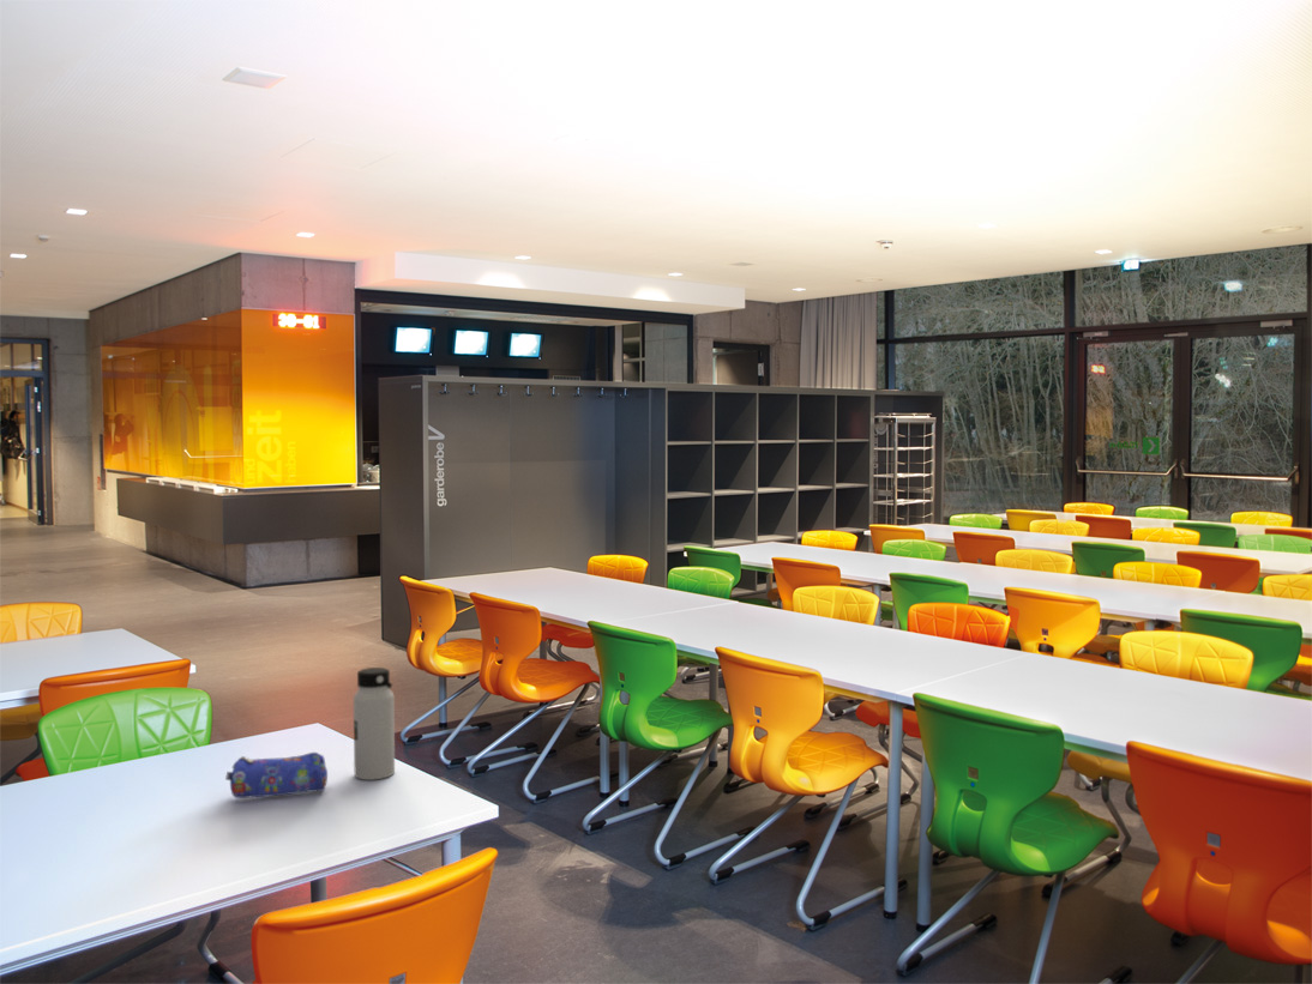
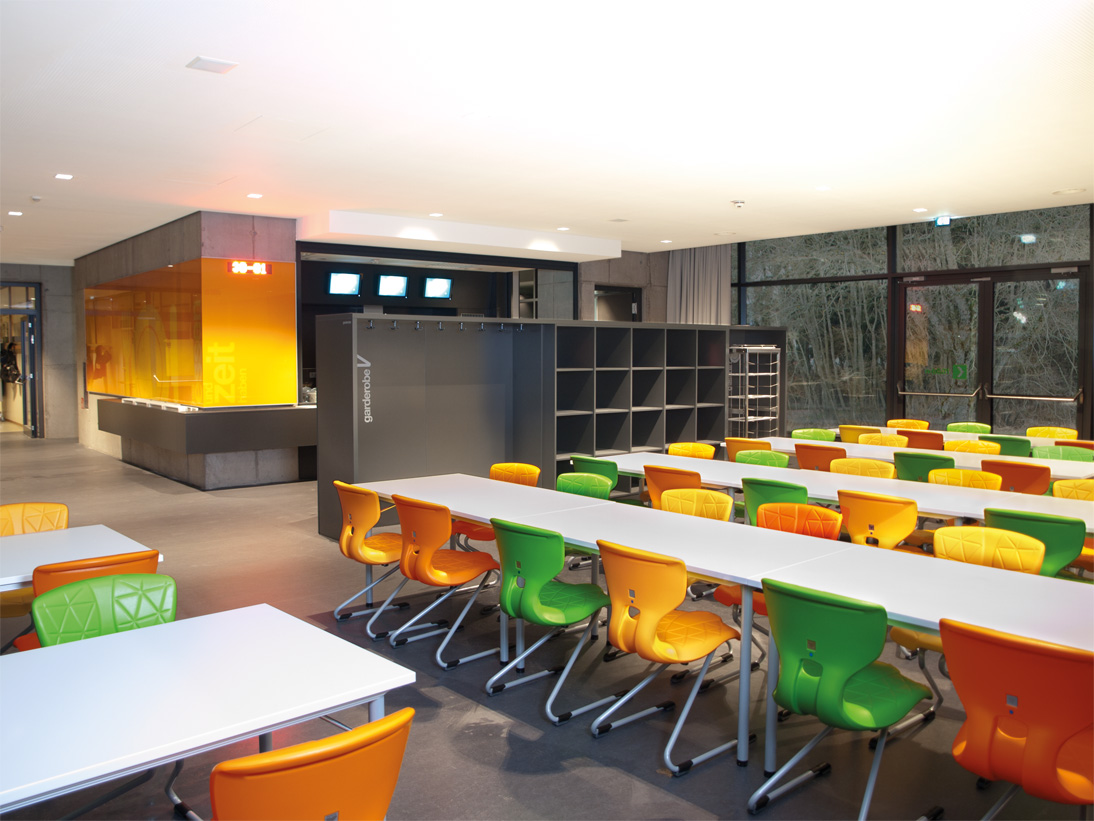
- water bottle (373, 722)
- pencil case (278, 774)
